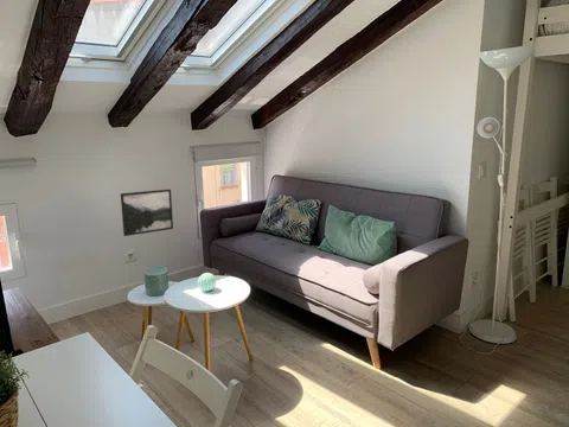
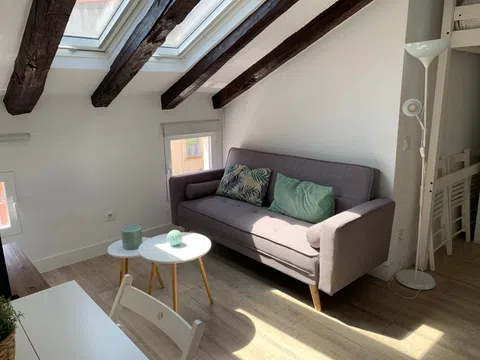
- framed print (147, 211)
